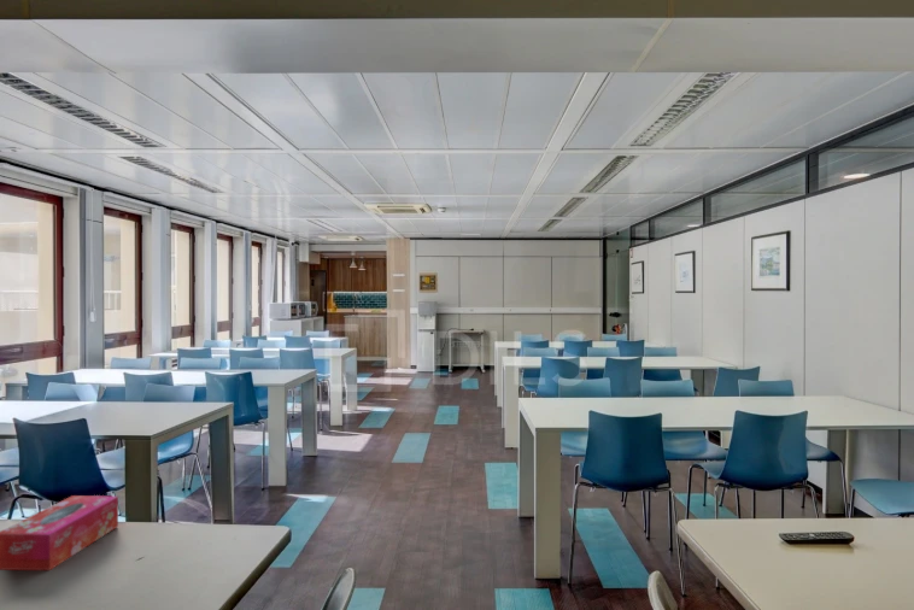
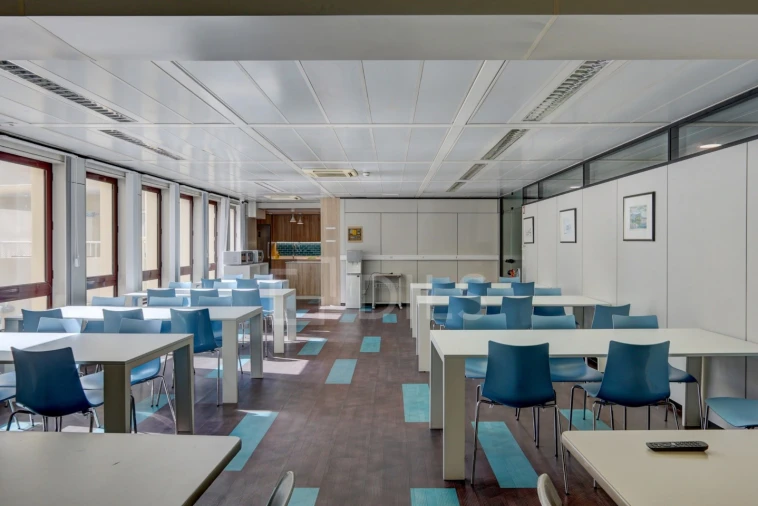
- tissue box (61, 529)
